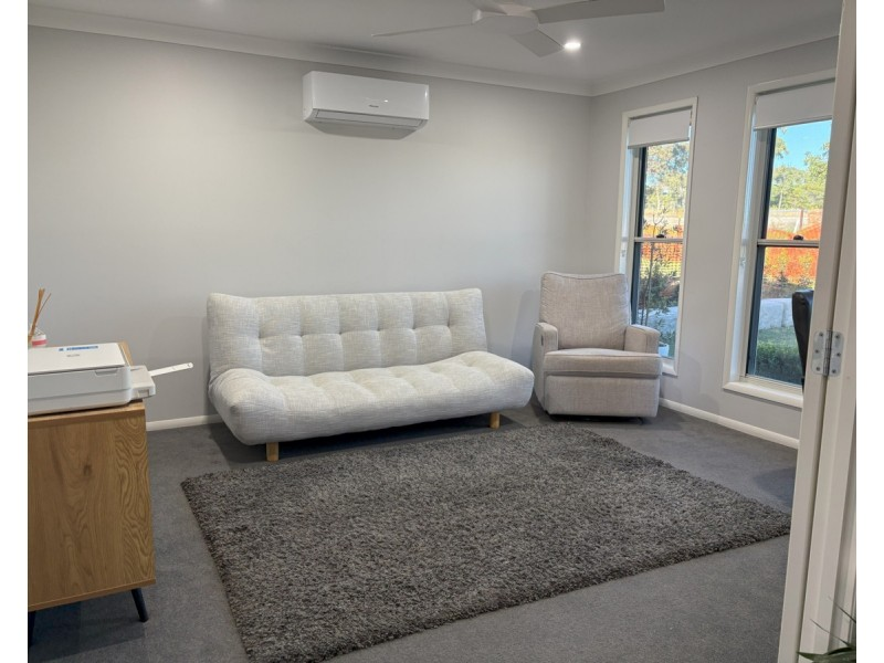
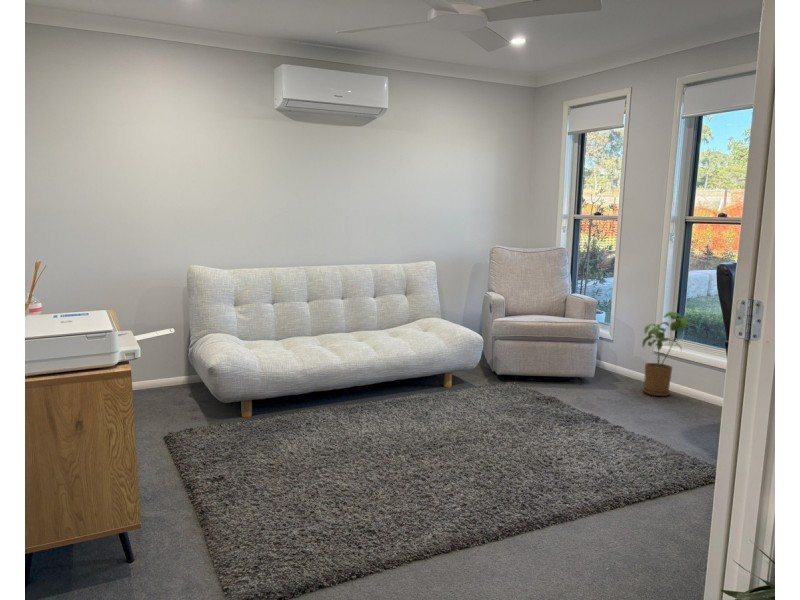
+ house plant (659, 354)
